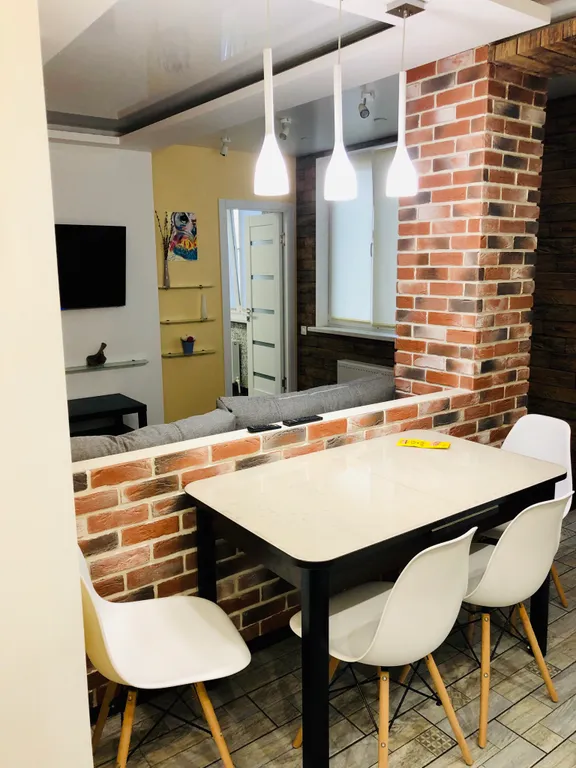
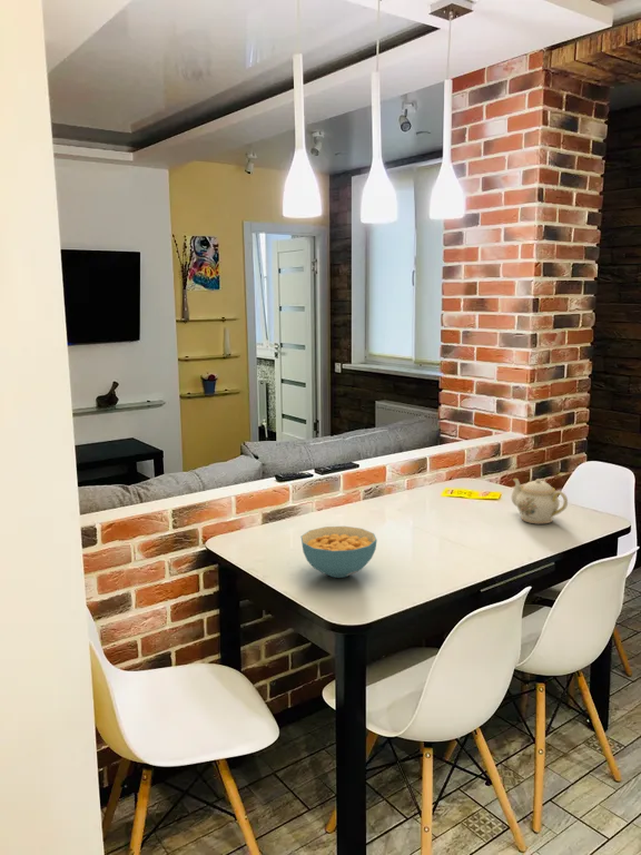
+ cereal bowl (338, 556)
+ teapot (539, 499)
